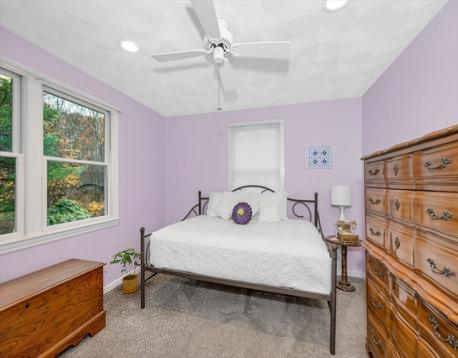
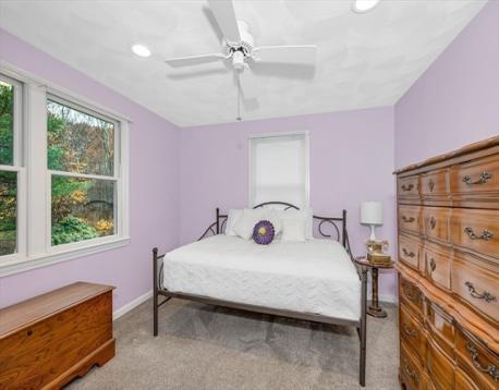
- house plant (125, 266)
- wall art (319, 157)
